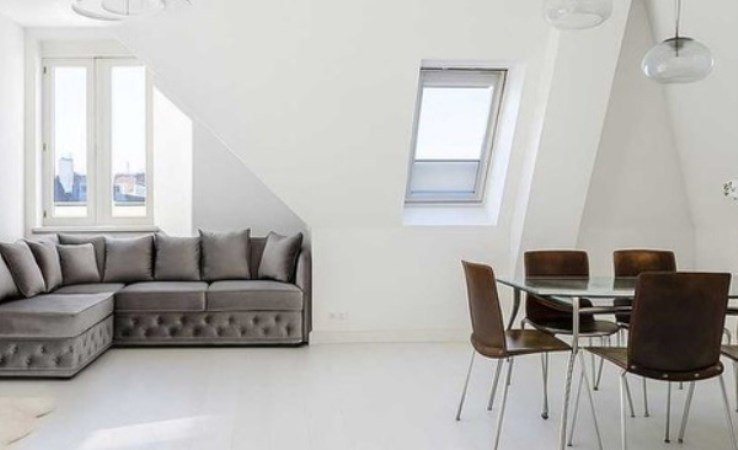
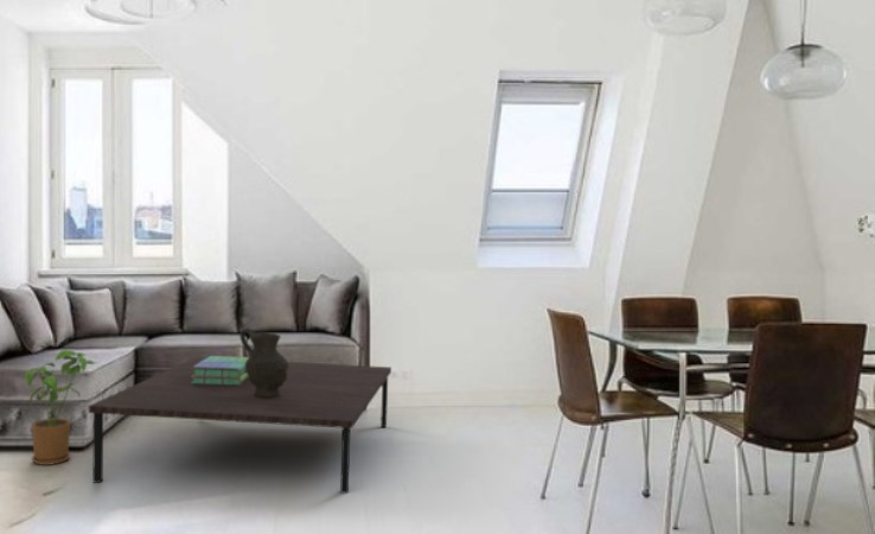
+ decorative vase (263, 362)
+ house plant (53, 407)
+ coffee table (261, 417)
+ stack of books (224, 369)
